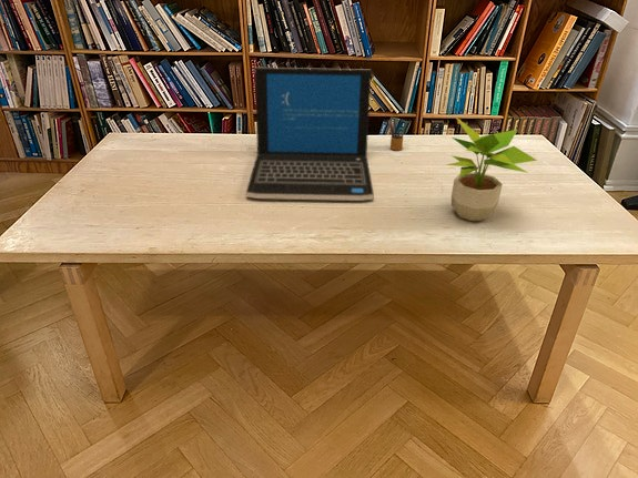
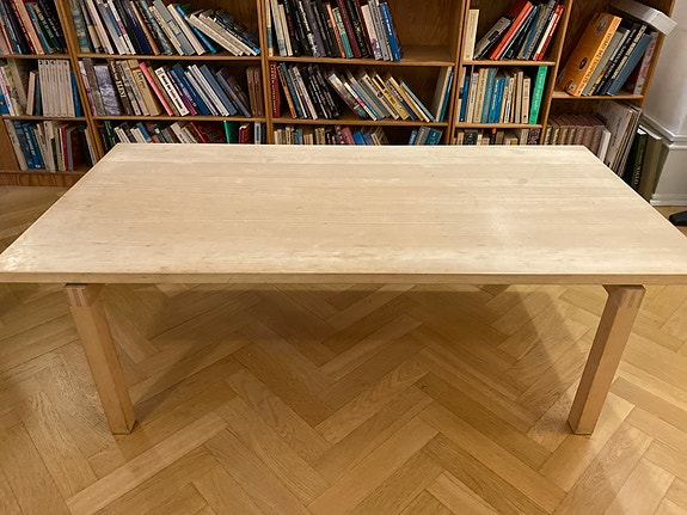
- laptop (311, 131)
- potted plant (486, 174)
- pencil box (398, 133)
